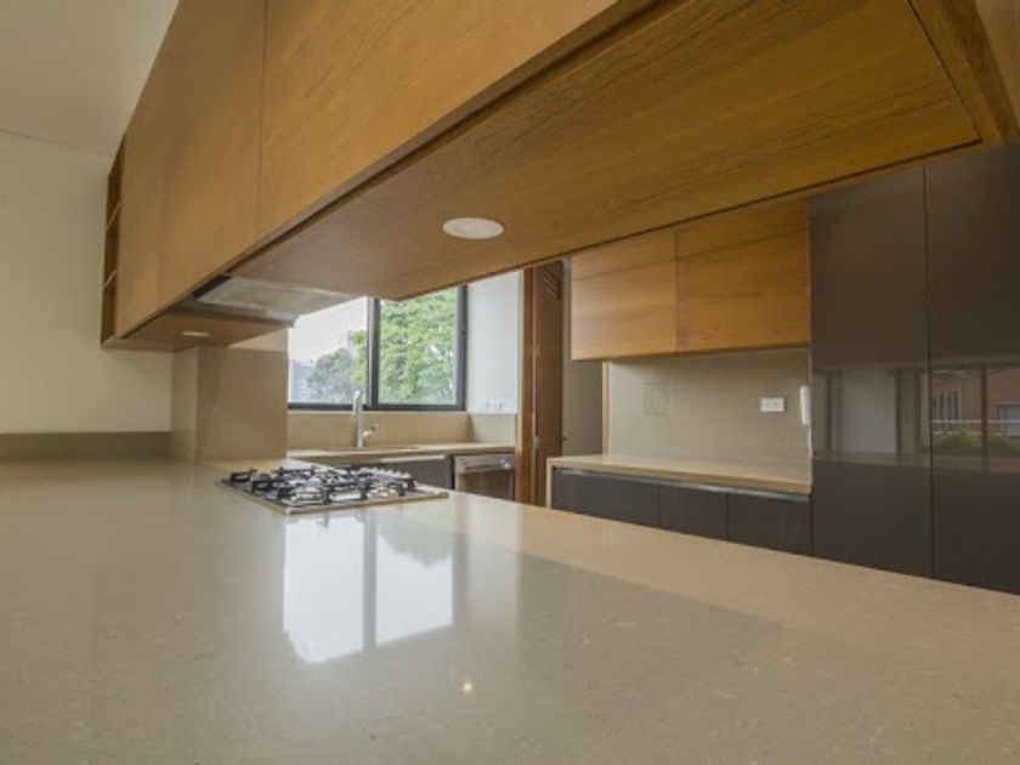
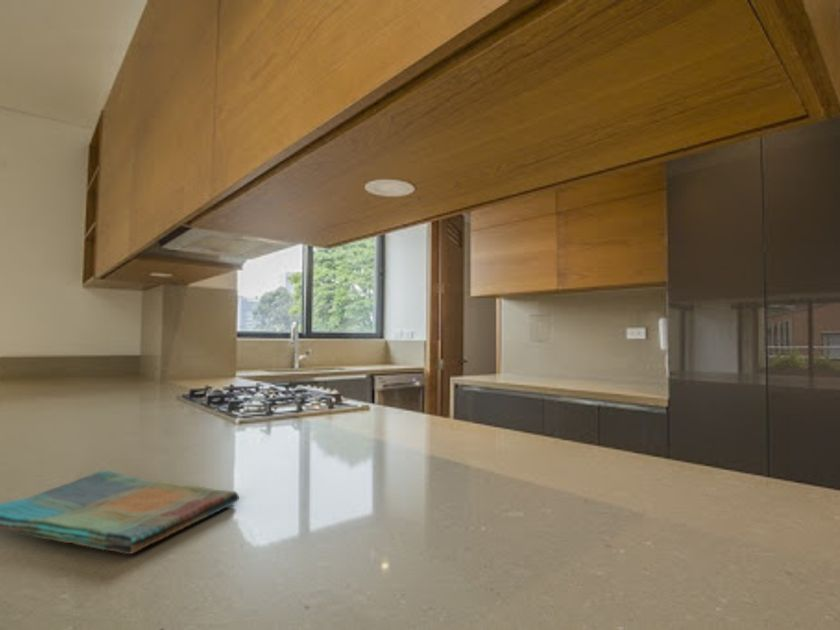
+ dish towel (116, 504)
